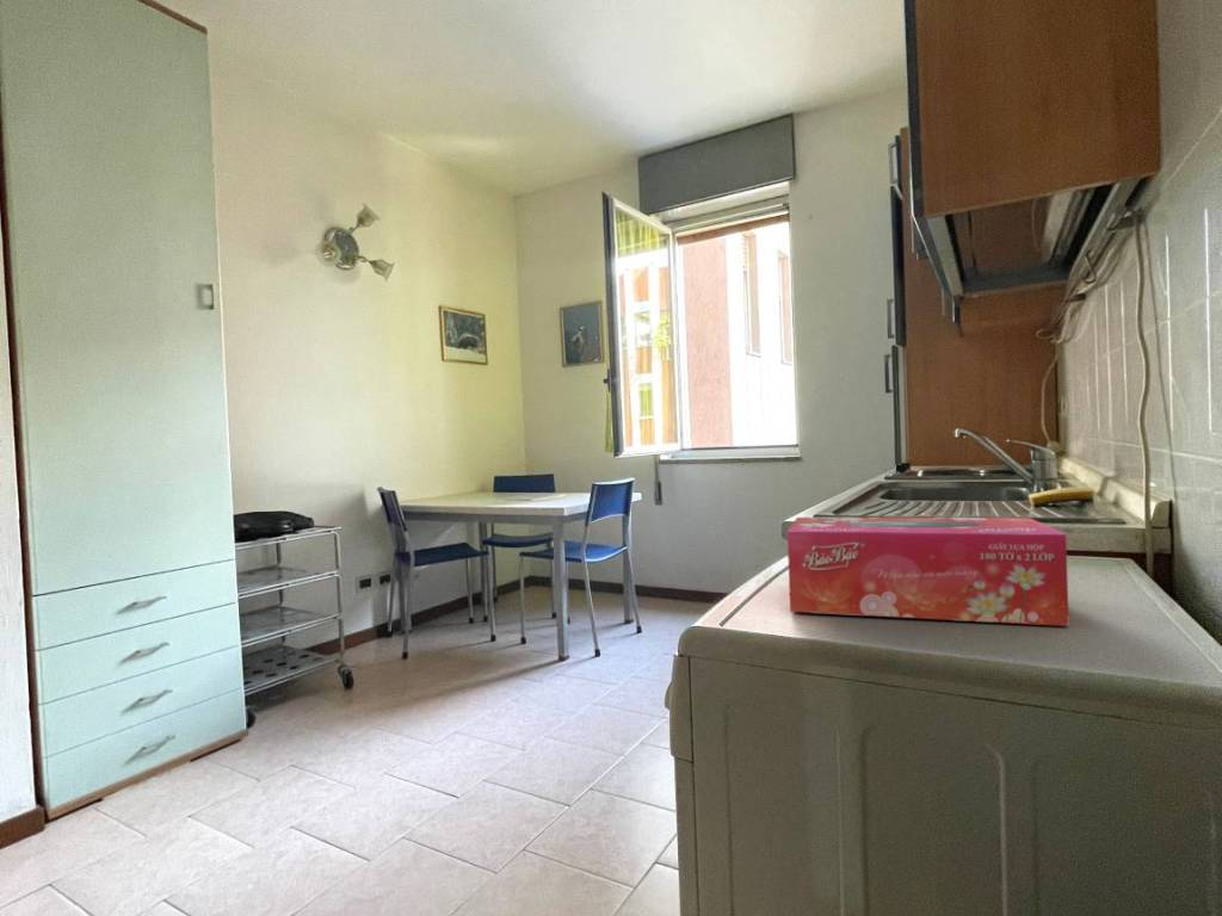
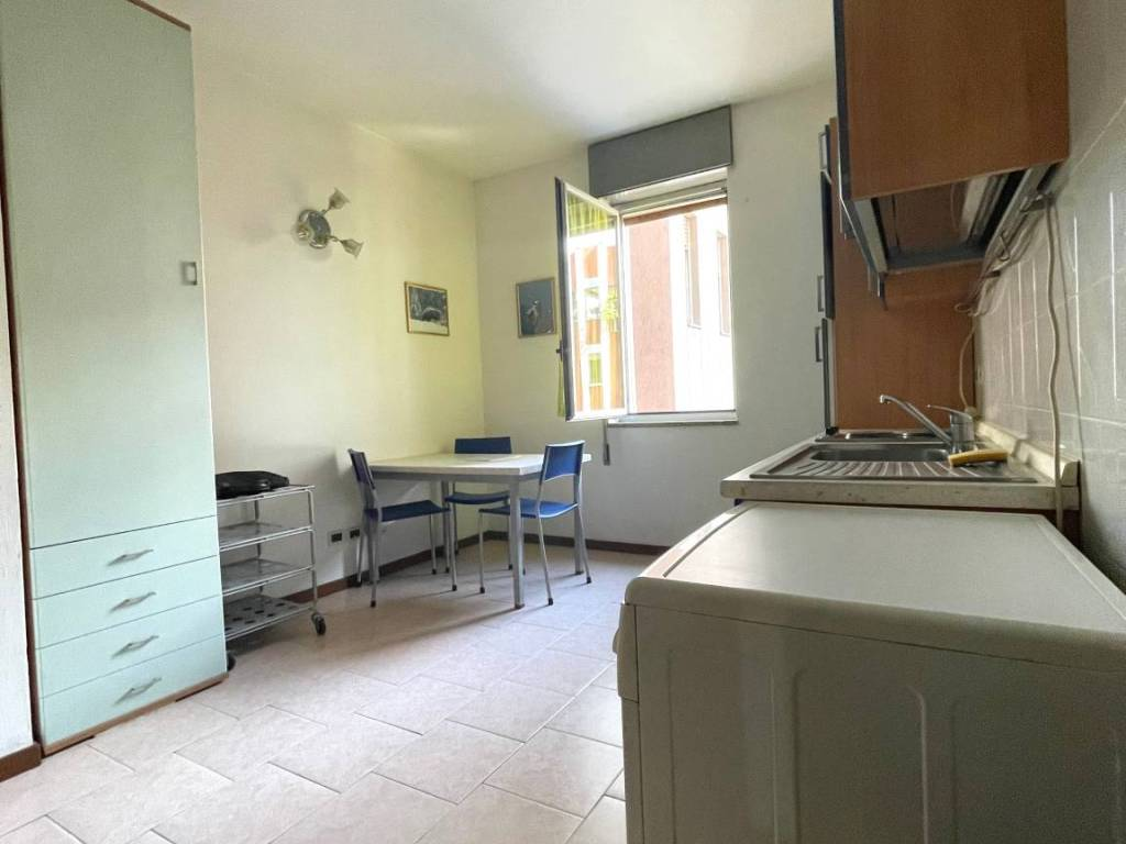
- tissue box (912, 563)
